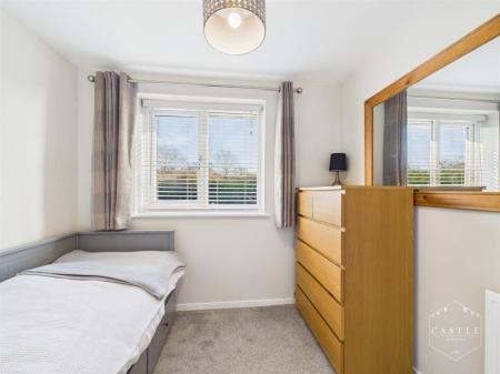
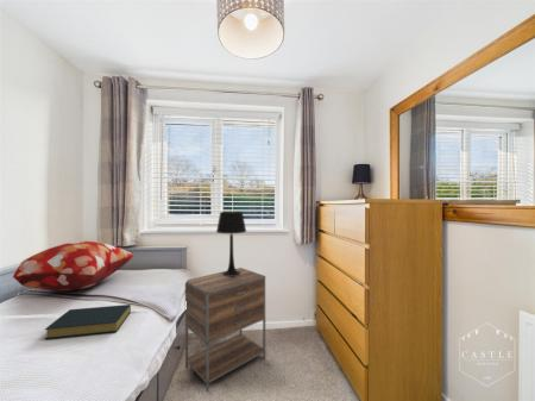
+ nightstand (227, 320)
+ table lamp (231, 243)
+ decorative pillow (81, 264)
+ hardback book (92, 319)
